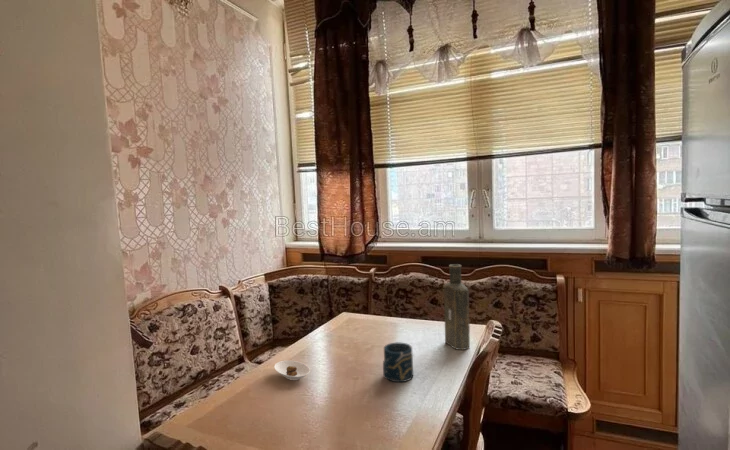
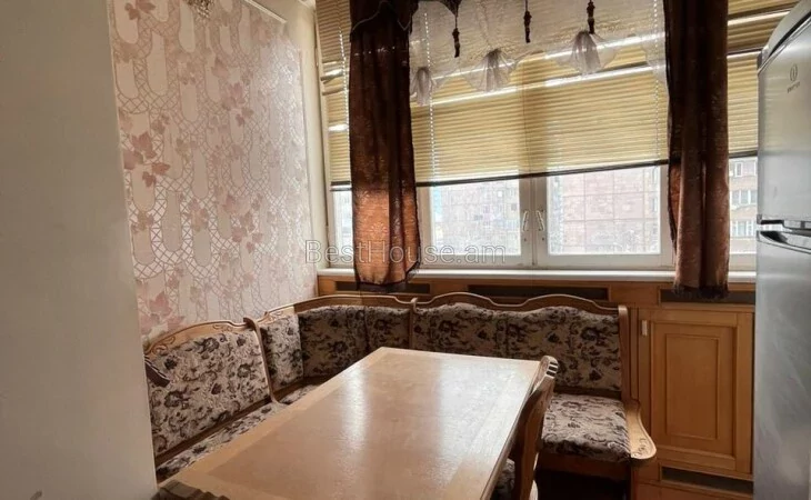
- cup (395, 363)
- bottle (457, 305)
- saucer (292, 371)
